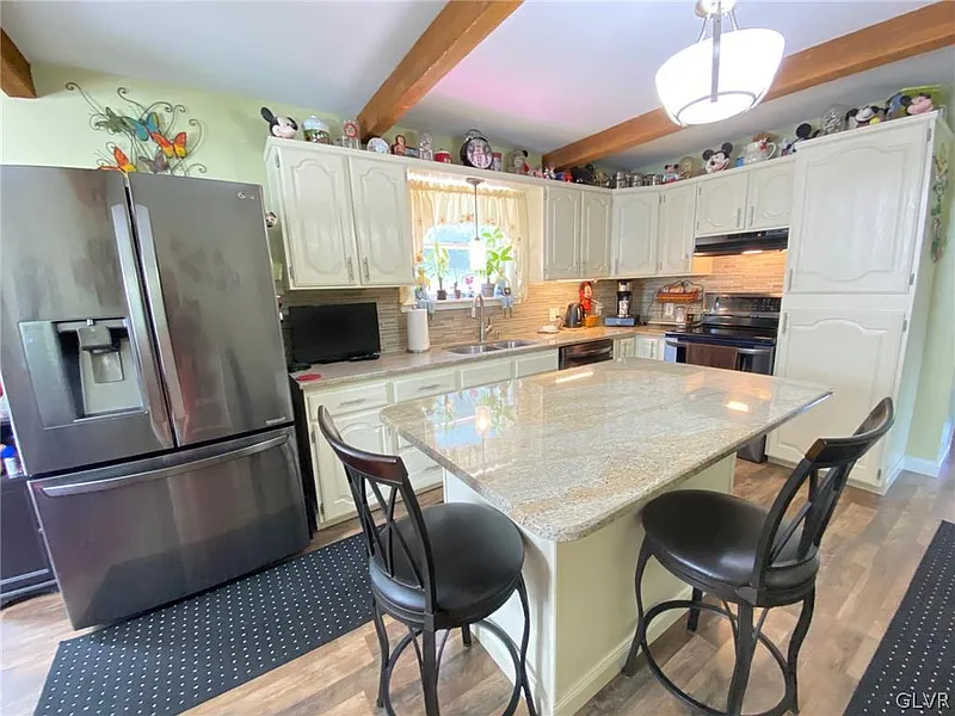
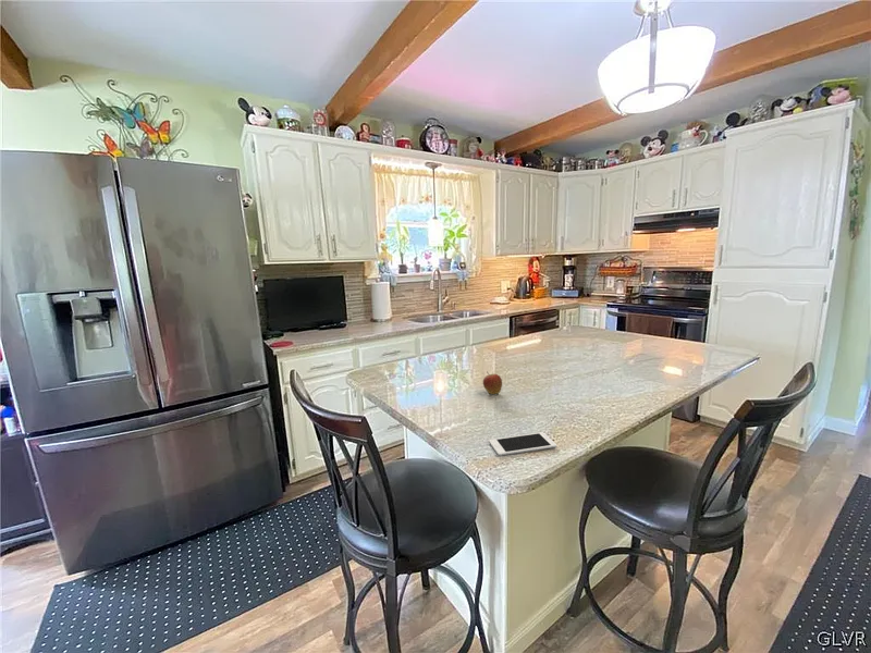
+ fruit (492, 382)
+ cell phone (522, 443)
